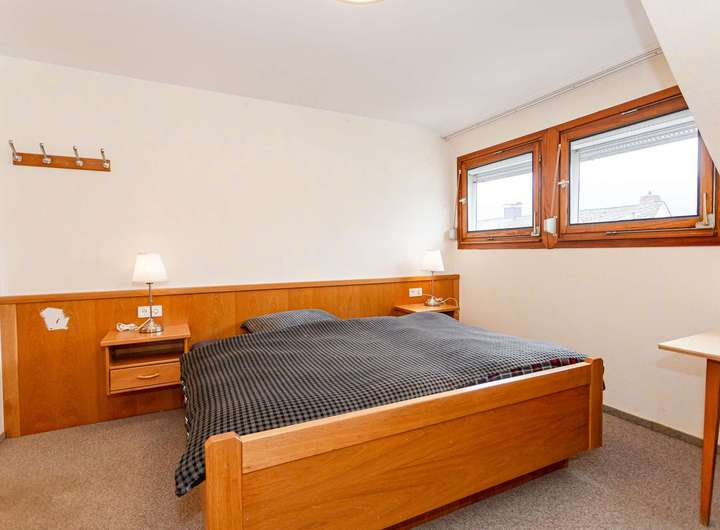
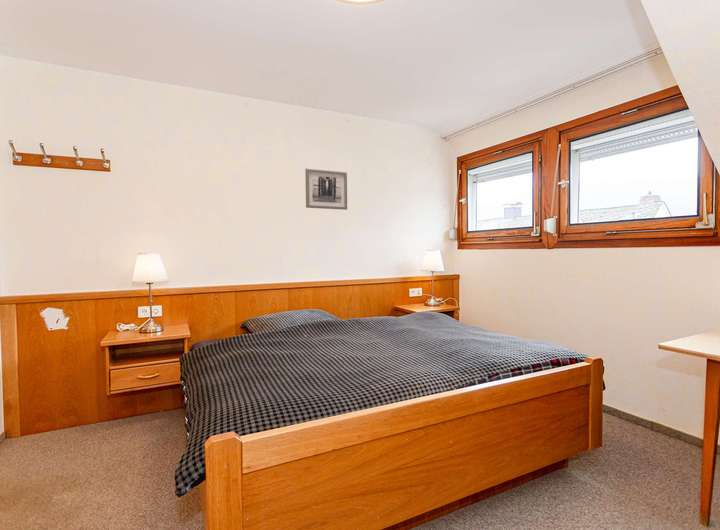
+ wall art (326, 189)
